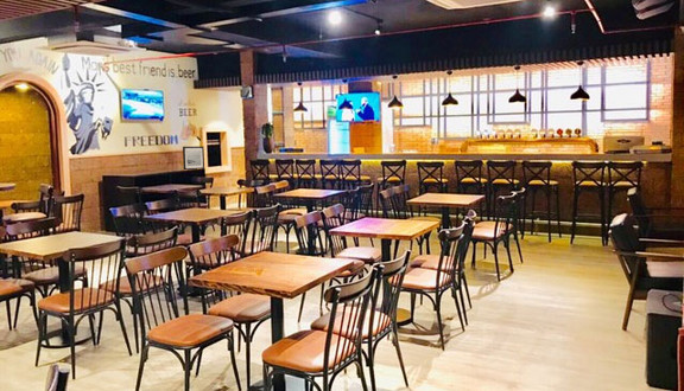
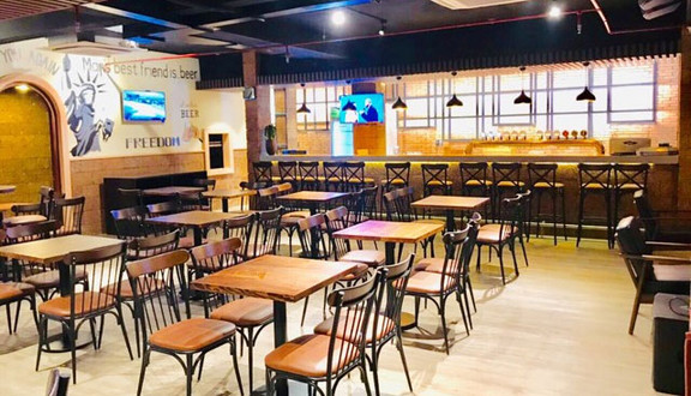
- wall art (194, 158)
